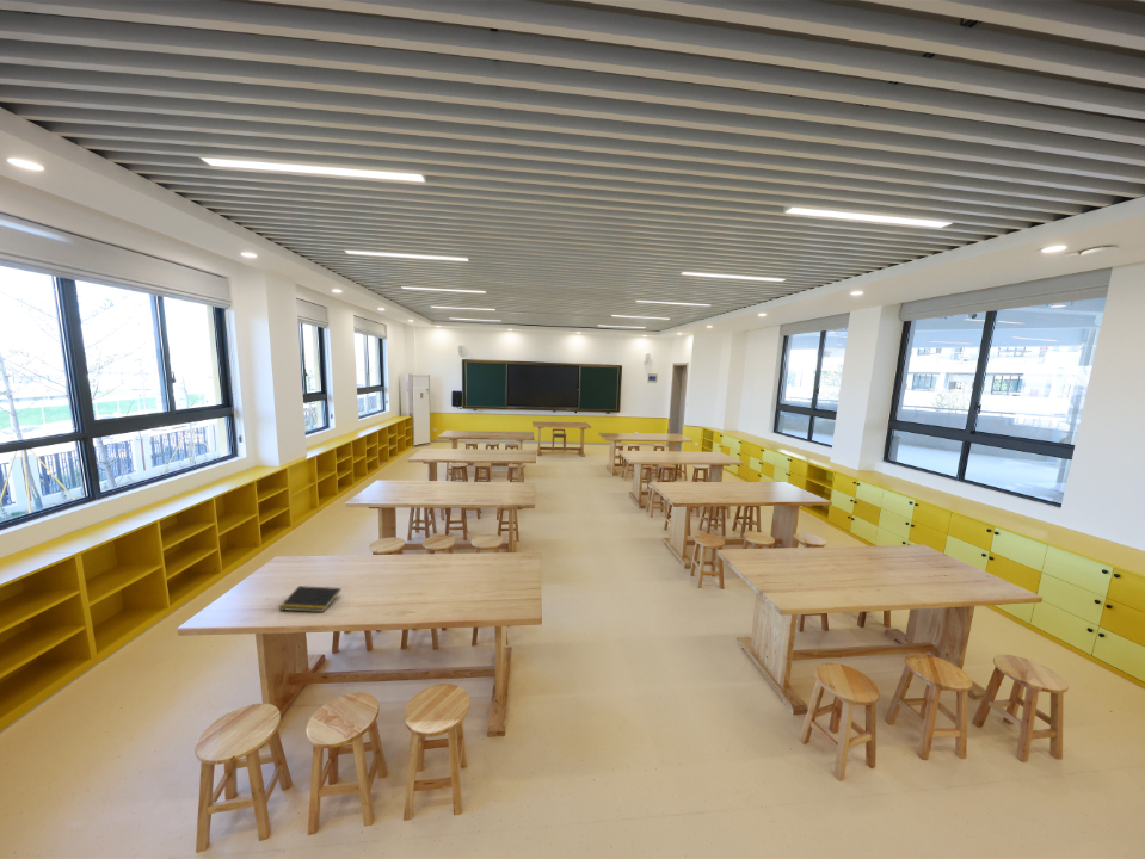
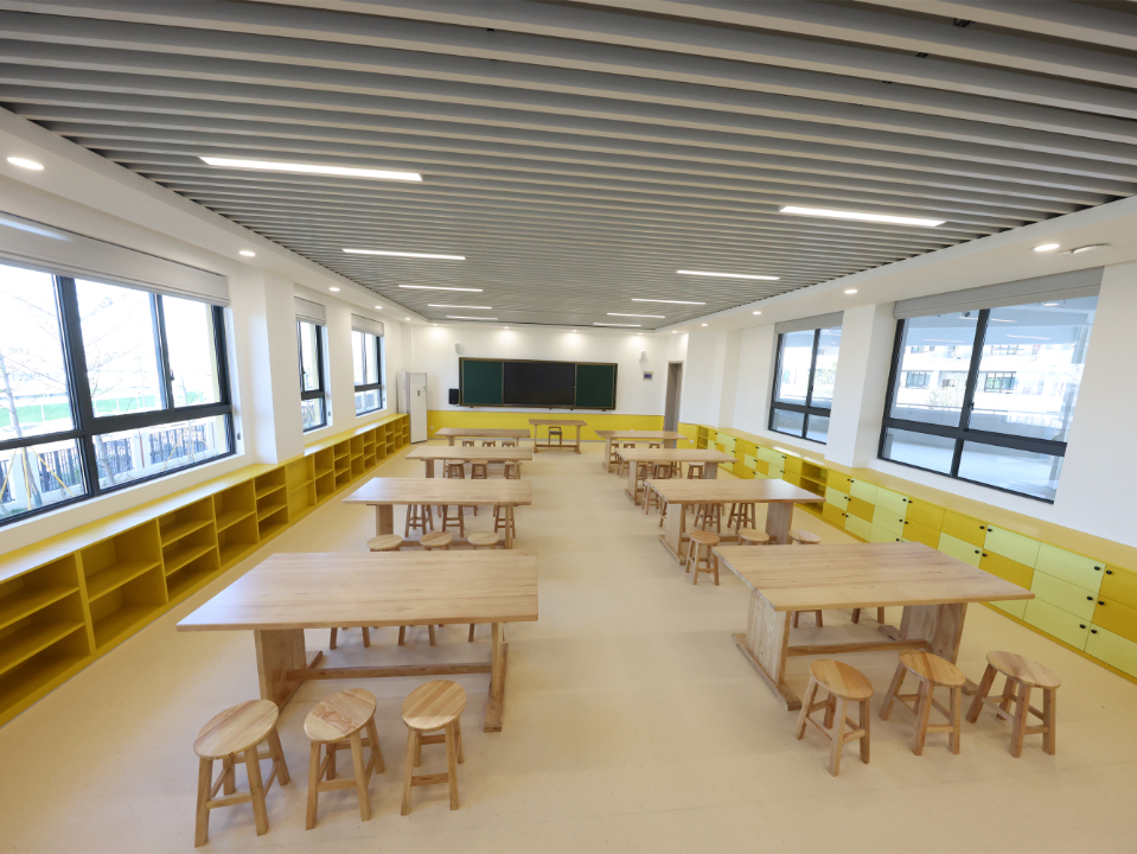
- notepad (310, 598)
